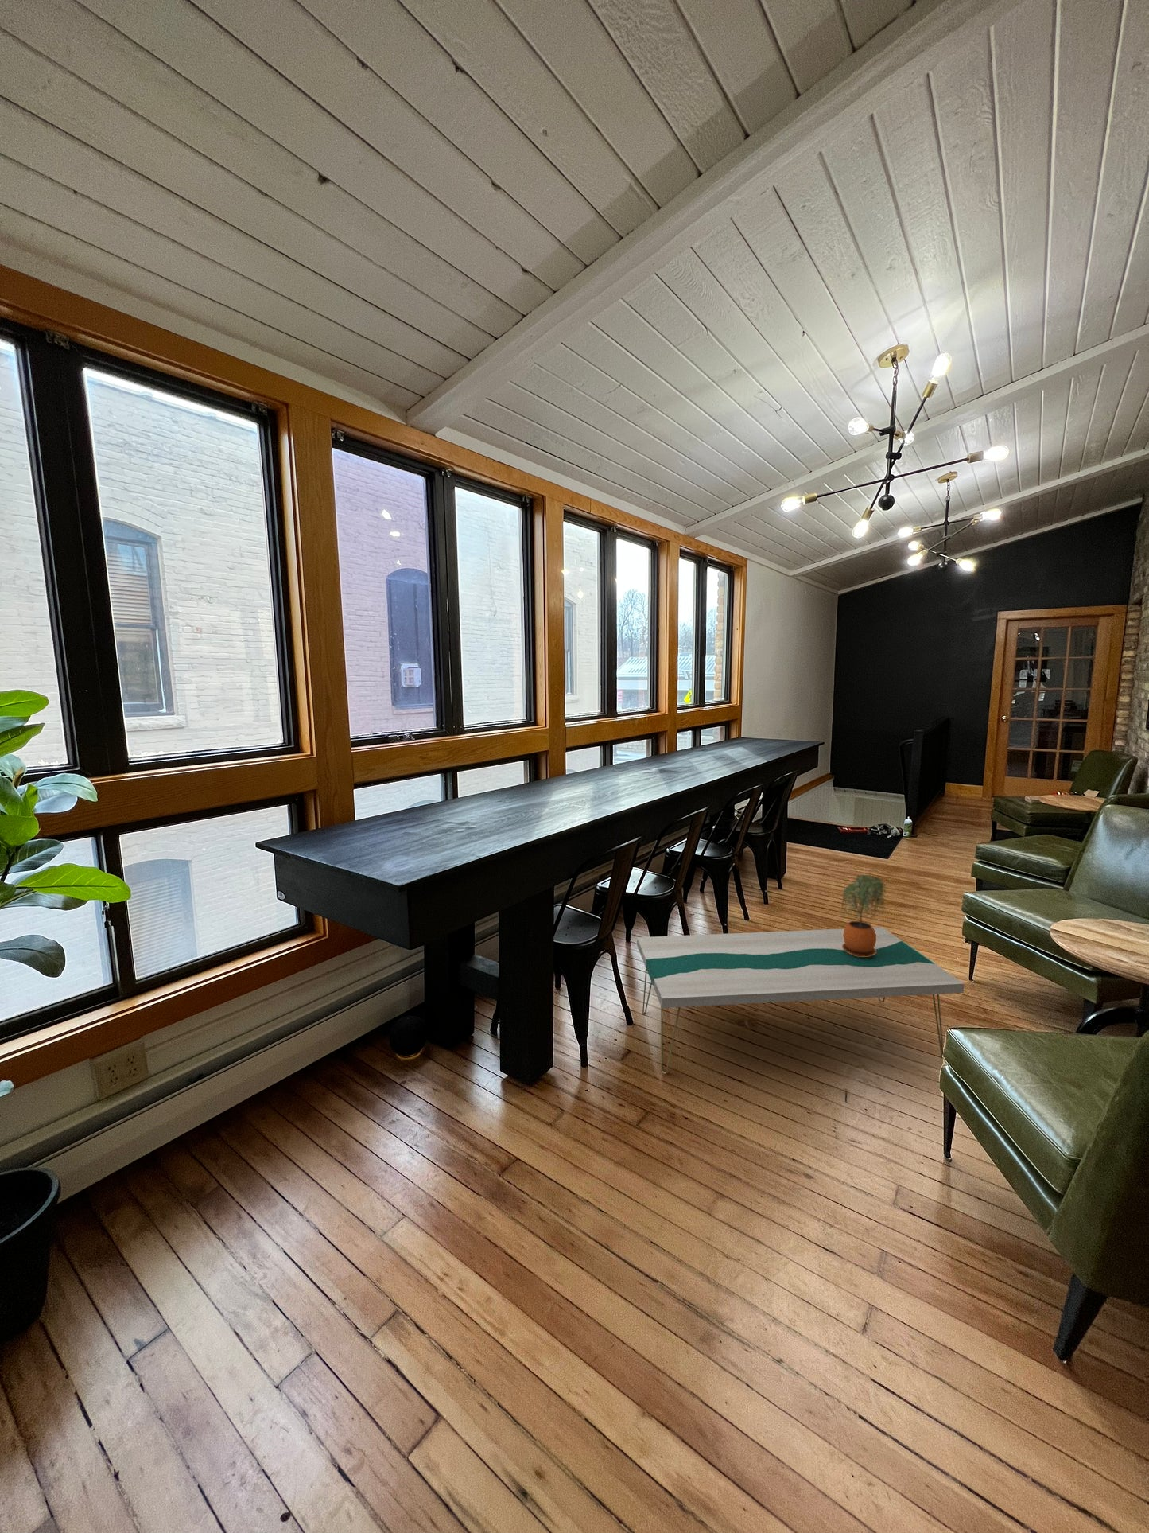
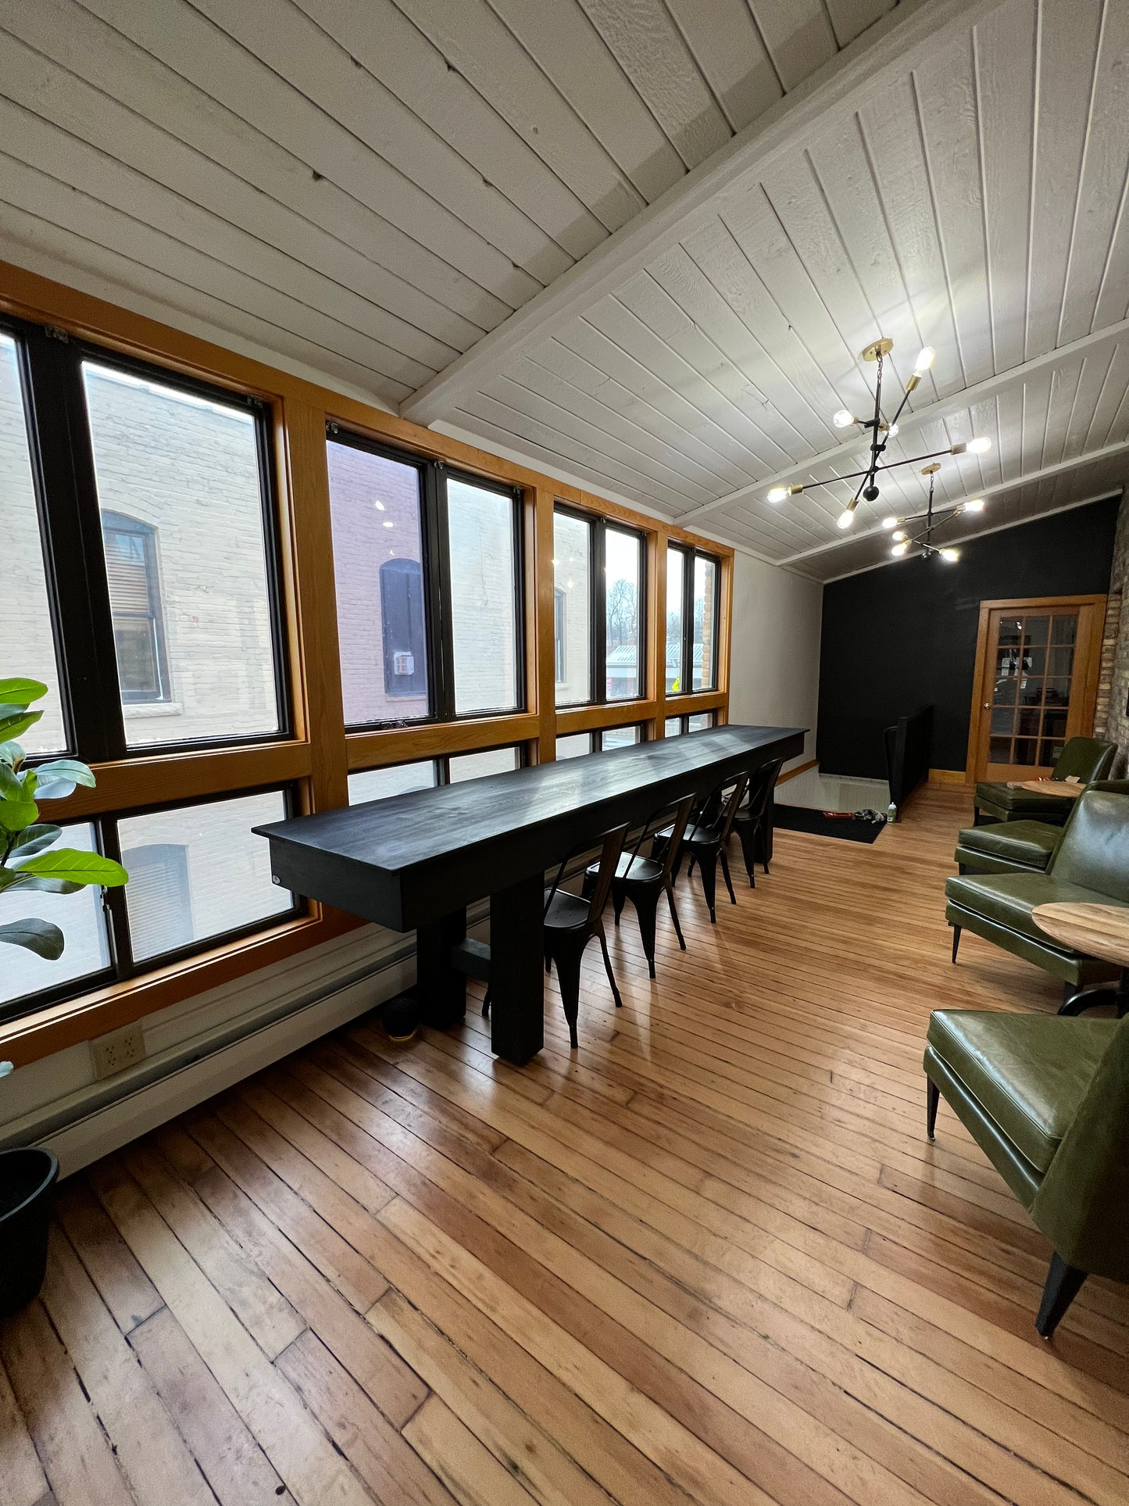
- coffee table (785, 996)
- potted plant (862, 914)
